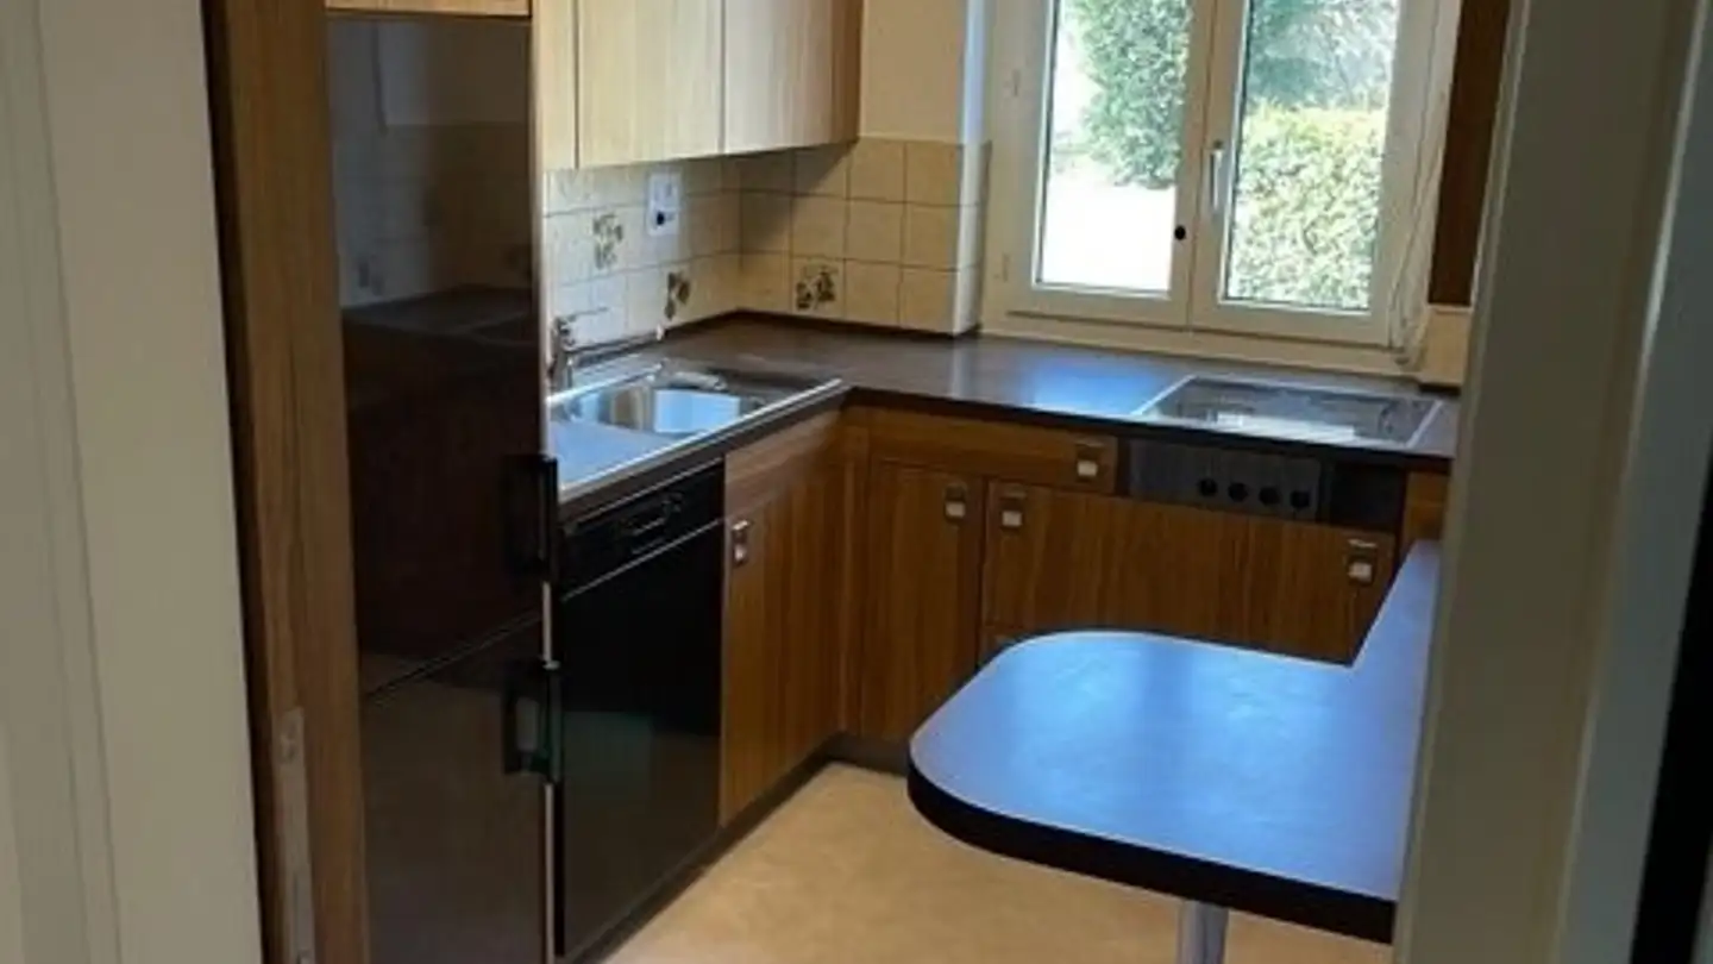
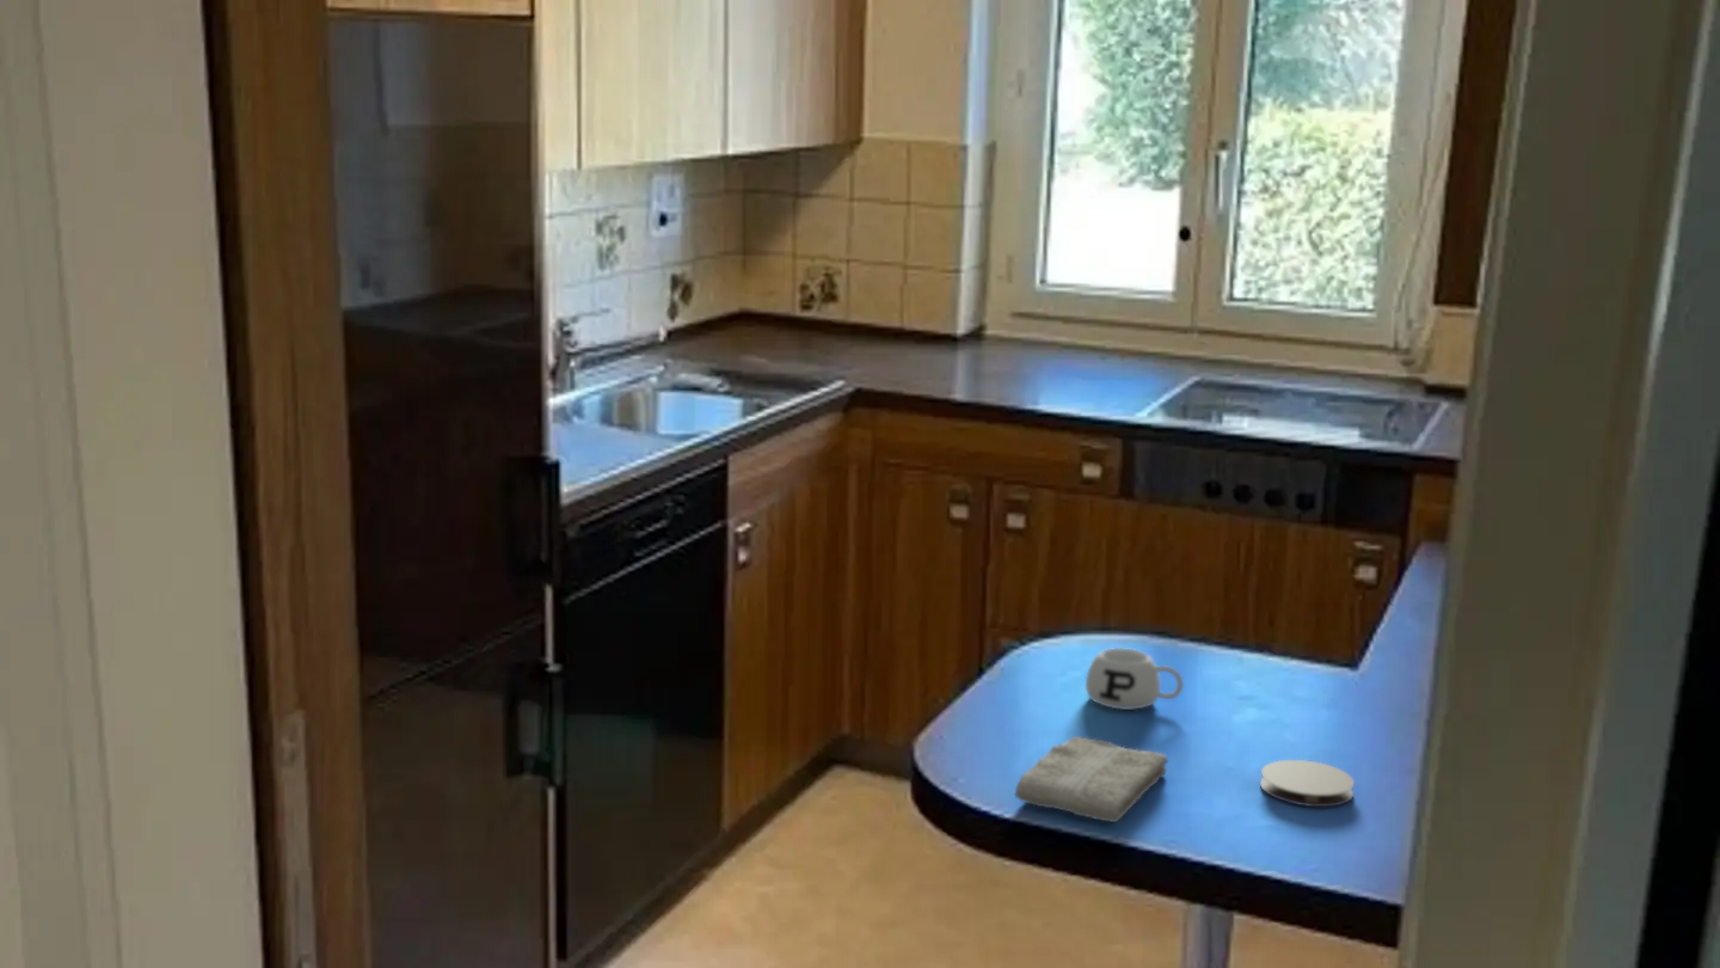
+ coaster (1307, 783)
+ washcloth (1094, 776)
+ mug (1134, 679)
